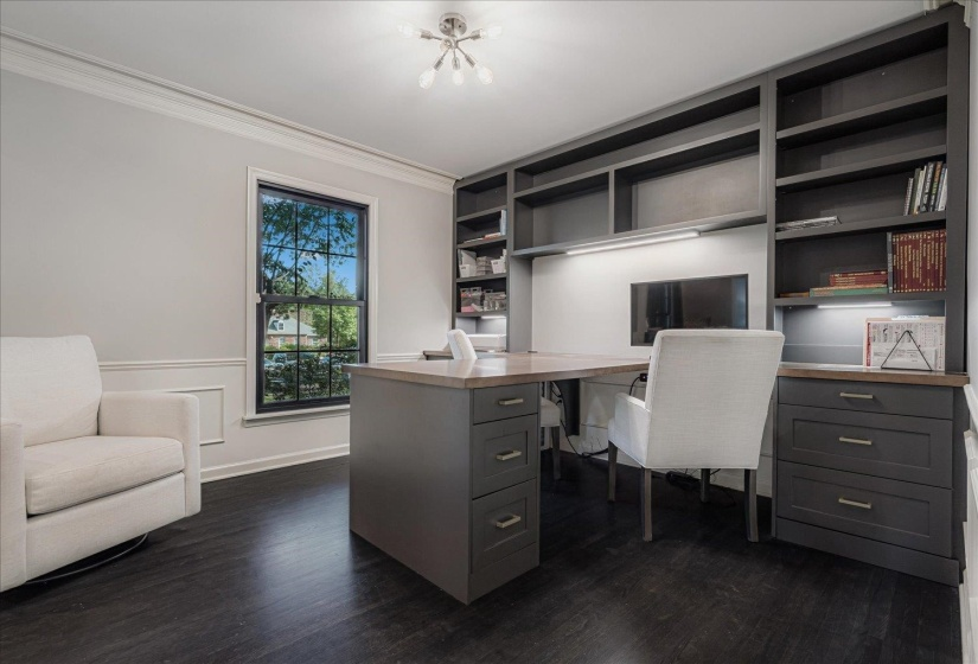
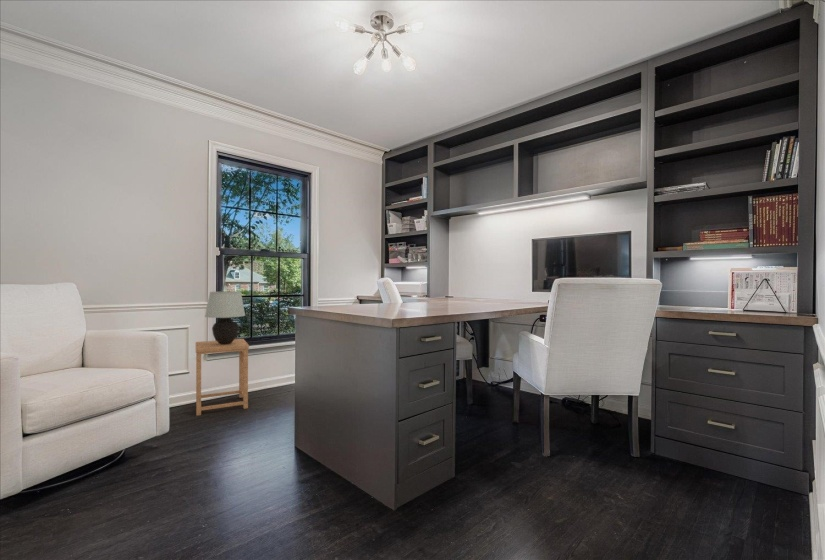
+ table lamp (225, 317)
+ side table (239, 374)
